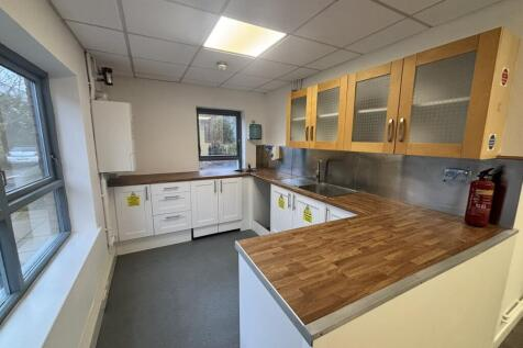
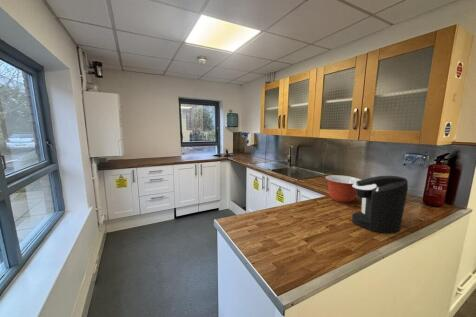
+ mixing bowl (342, 189)
+ coffee maker (376, 200)
